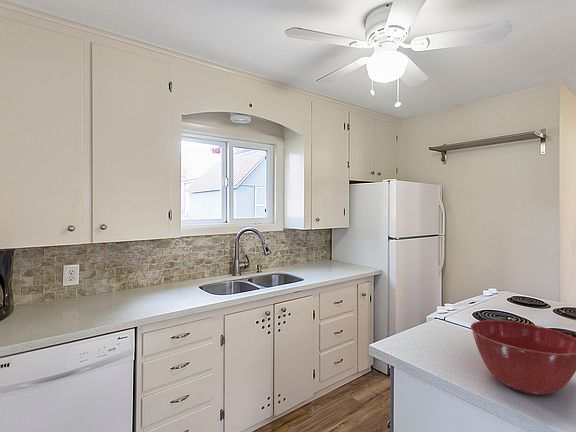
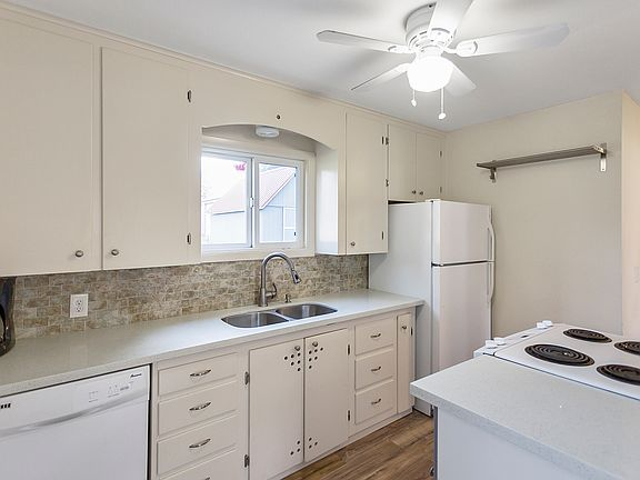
- mixing bowl (523, 358)
